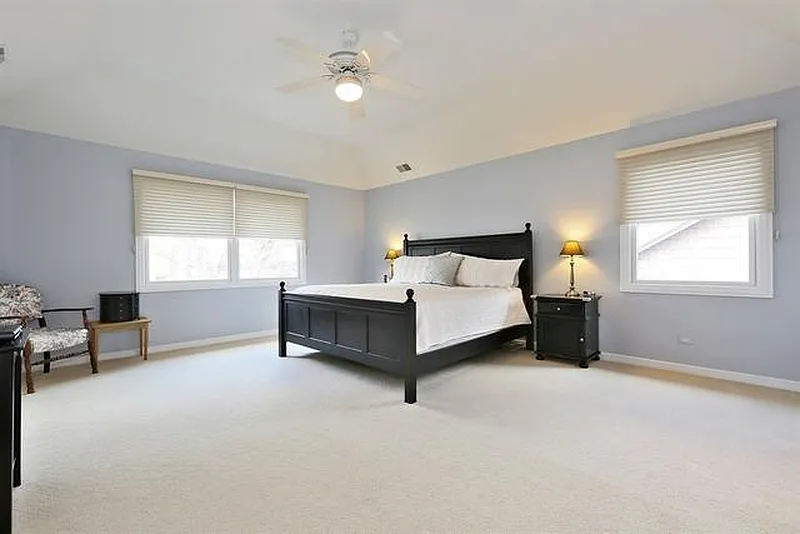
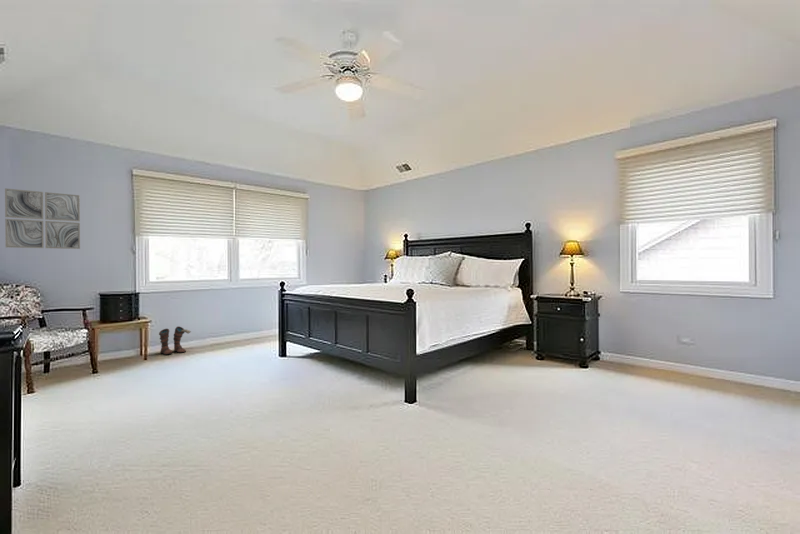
+ wall art (45, 219)
+ boots (175, 339)
